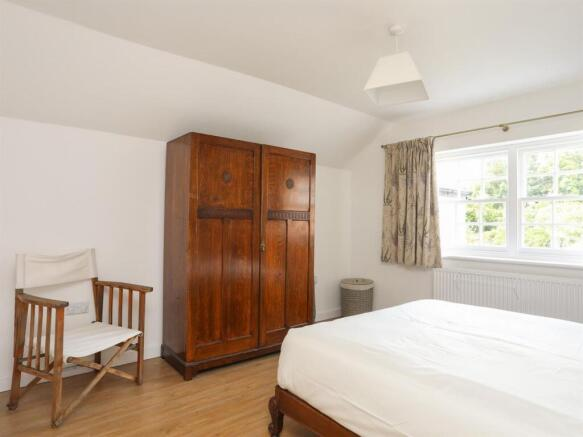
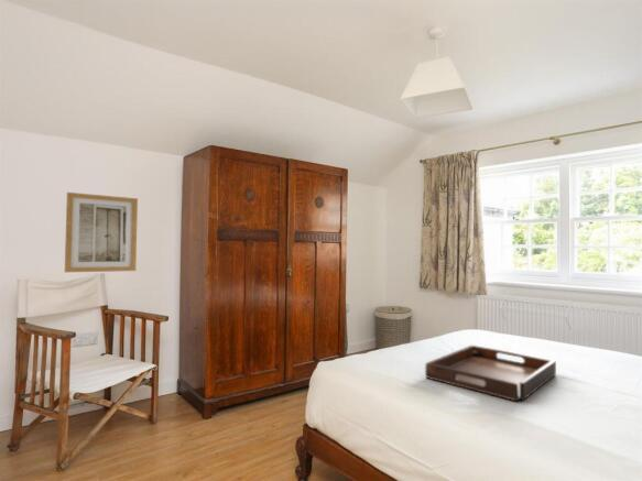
+ wall art (102, 233)
+ serving tray (491, 369)
